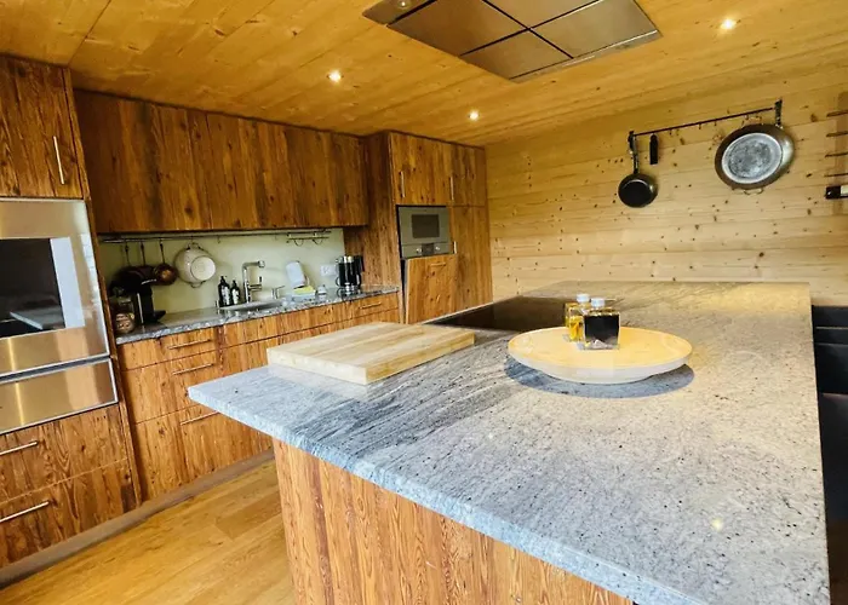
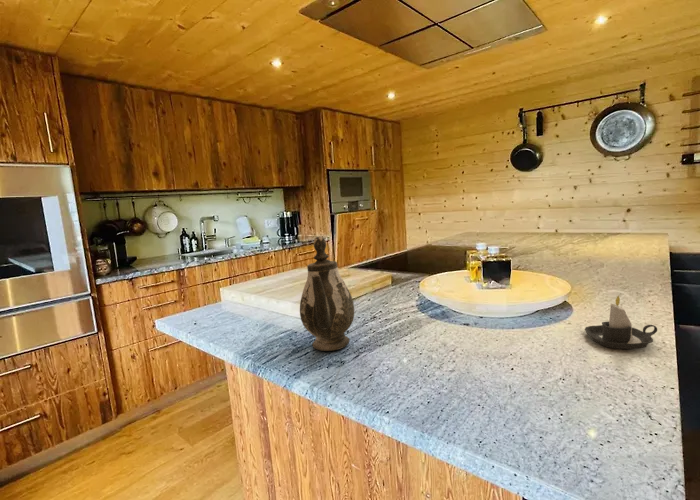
+ teapot (325, 292)
+ candle (621, 318)
